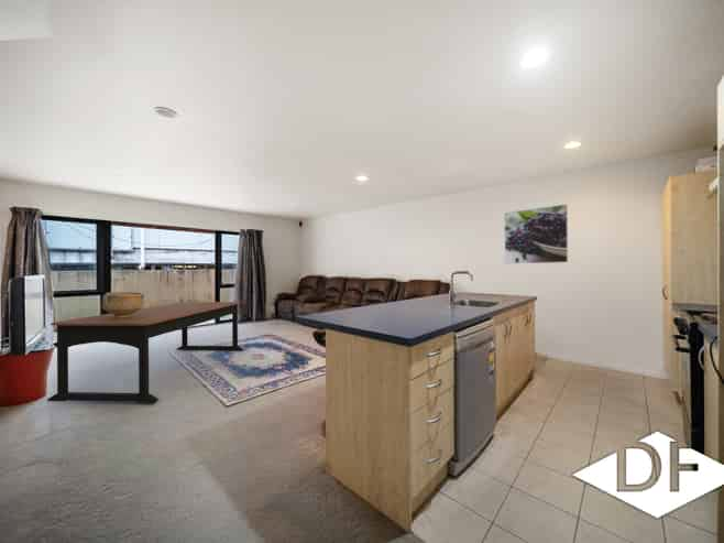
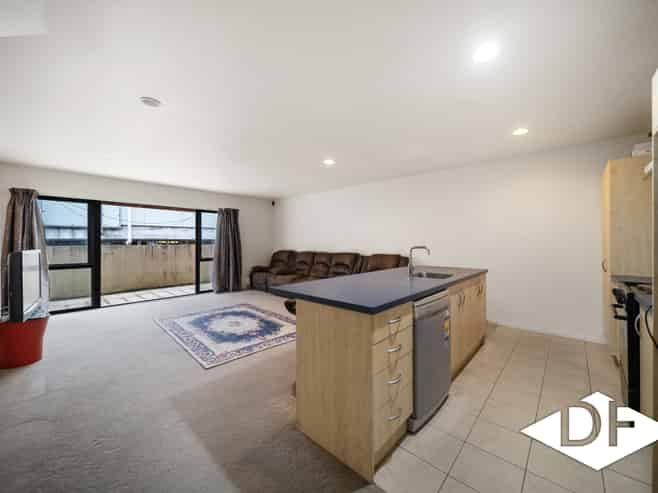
- dining table (169, 332)
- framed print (534, 236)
- ceramic pot (123, 304)
